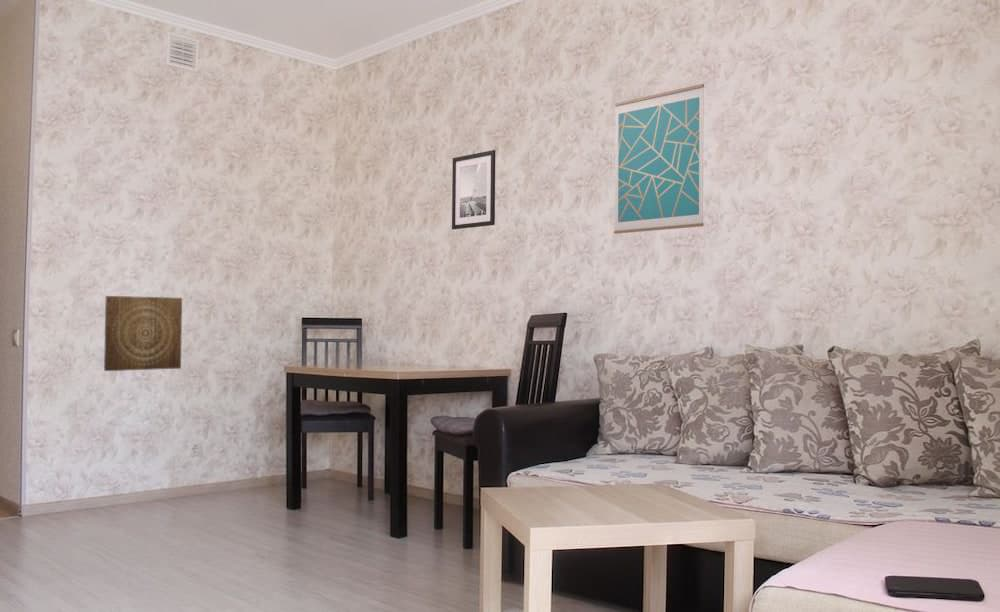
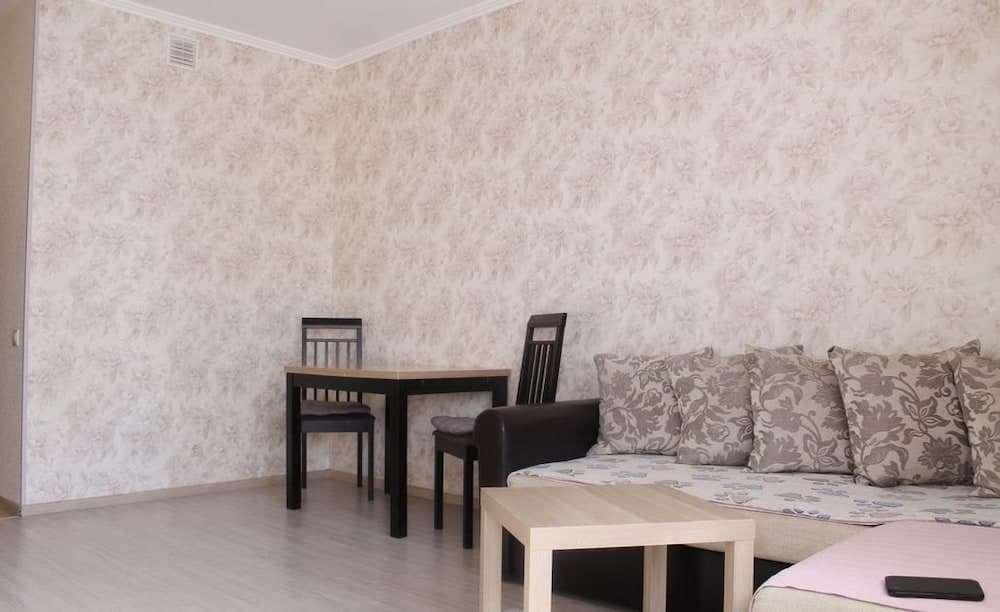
- wall art (473, 190)
- wall art (657, 162)
- wall art (144, 333)
